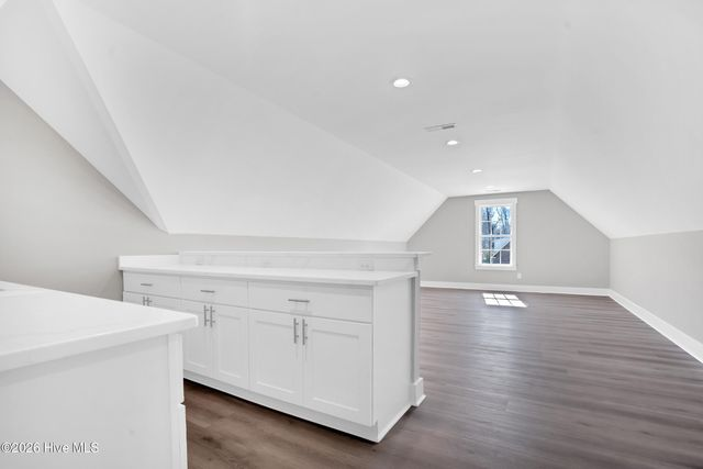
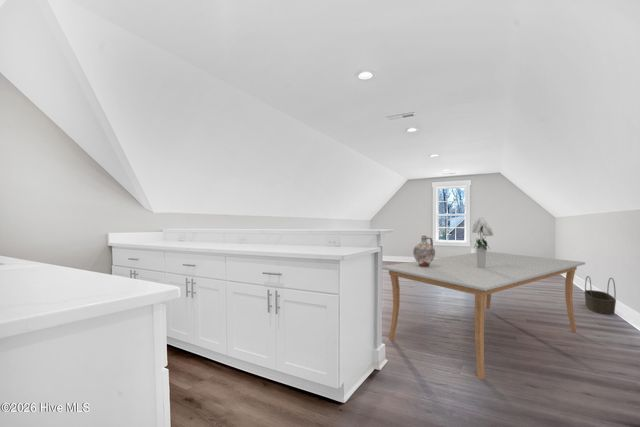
+ ceramic jug (424, 250)
+ dining table (486, 299)
+ basket (599, 292)
+ bouquet (482, 242)
